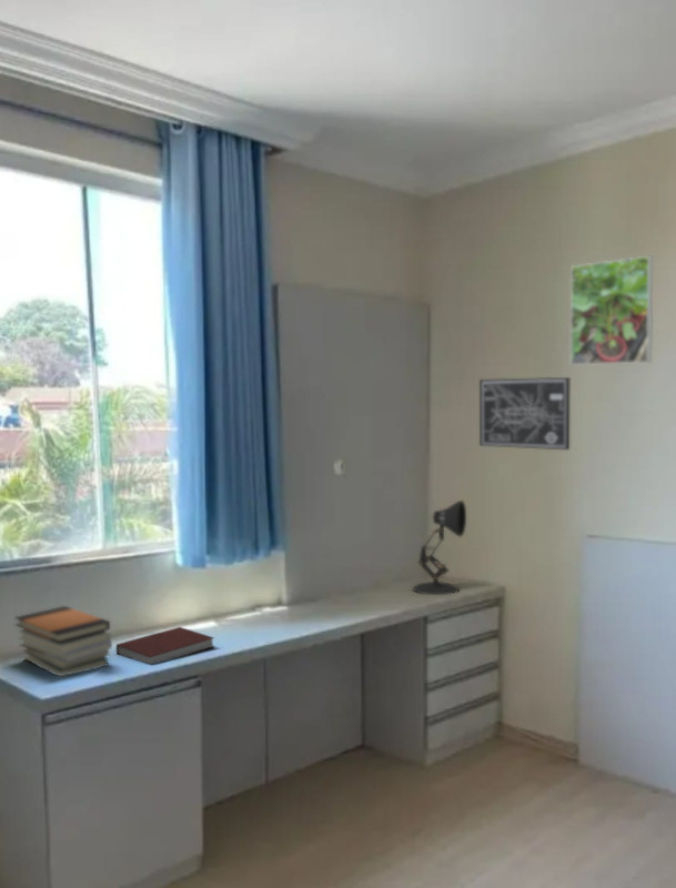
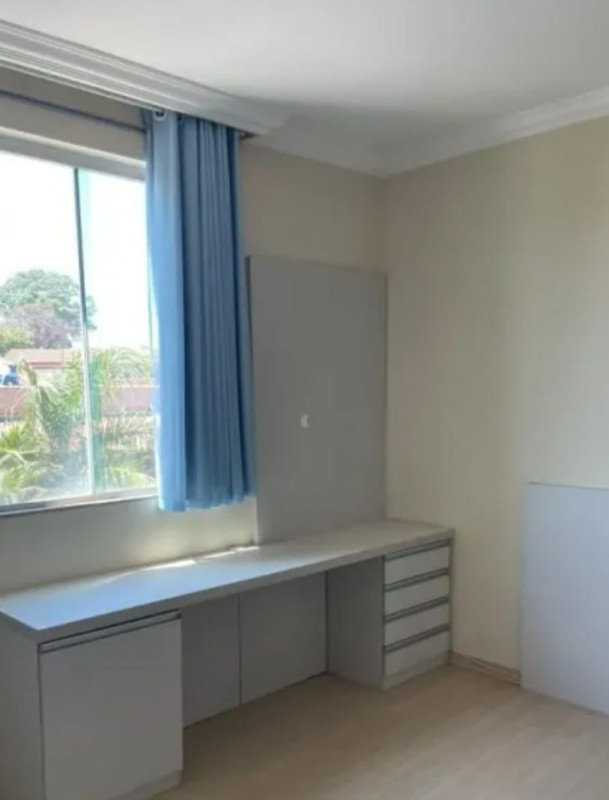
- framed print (609, 312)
- wall art (522, 413)
- book stack (63, 640)
- desk lamp (437, 544)
- notebook (165, 645)
